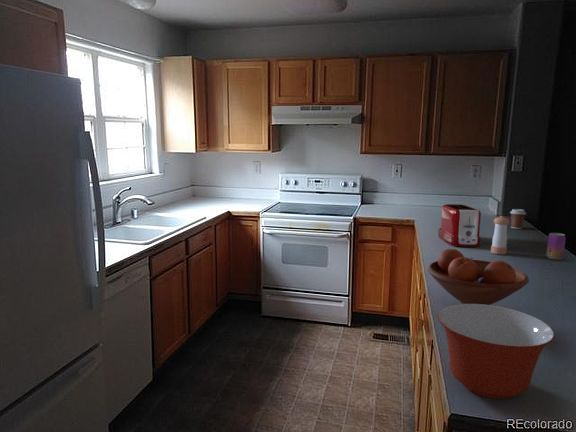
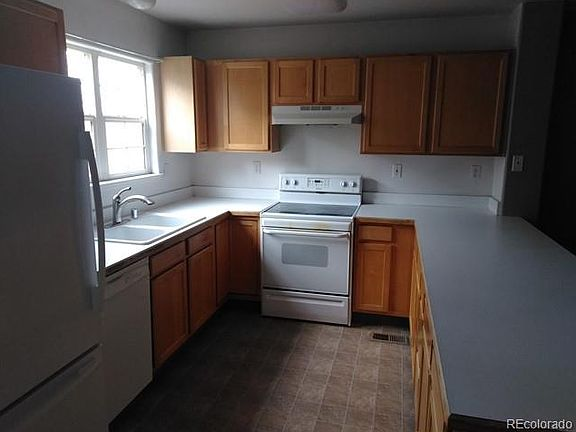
- pepper shaker (500, 234)
- coffee cup (517, 218)
- toaster (459, 224)
- fruit bowl (475, 285)
- beverage can (555, 246)
- mixing bowl (490, 353)
